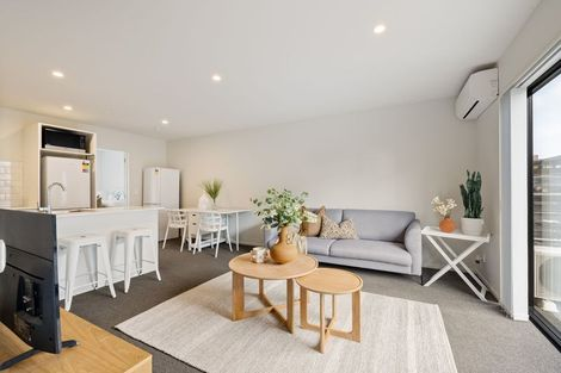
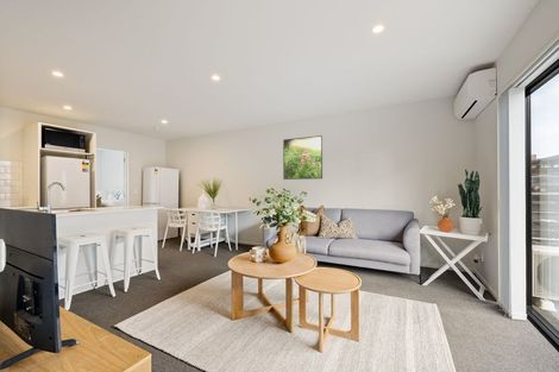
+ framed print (302, 158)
